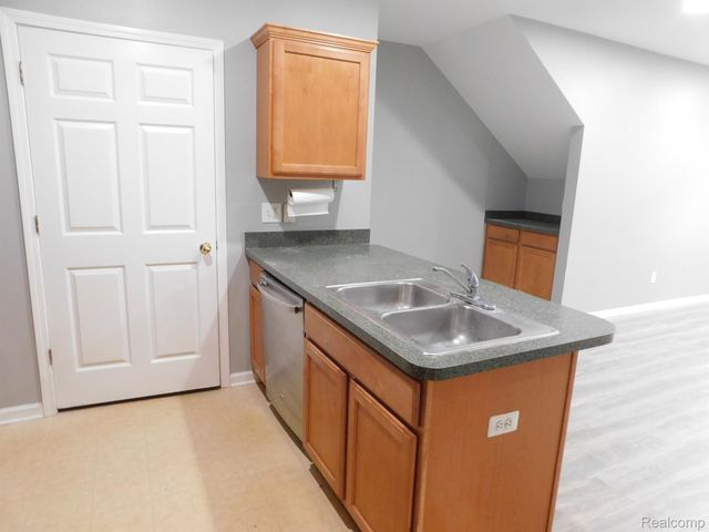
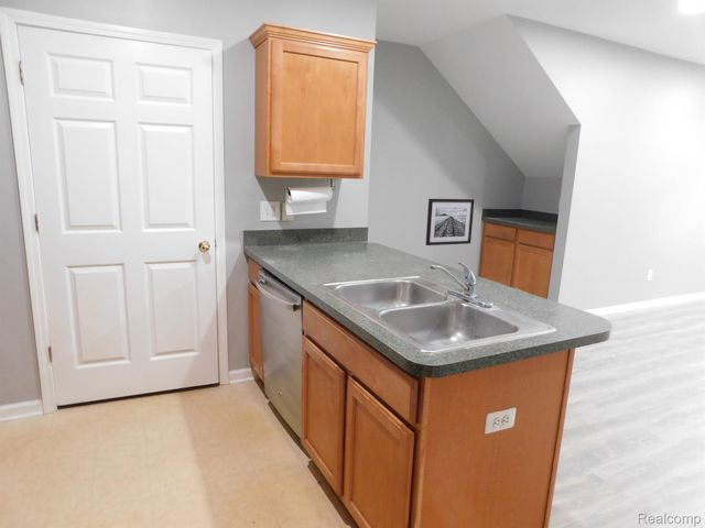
+ wall art (449, 221)
